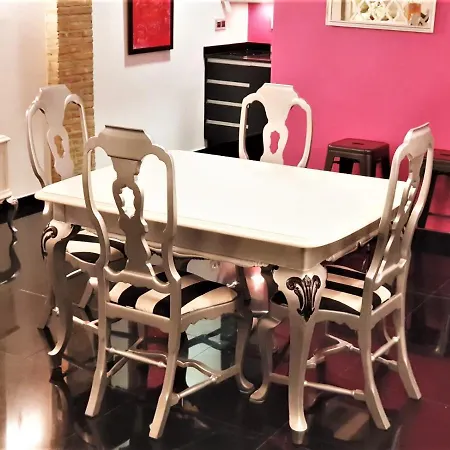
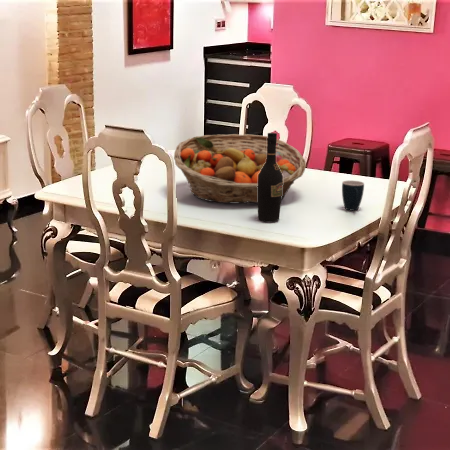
+ mug (353, 197)
+ wine bottle (270, 177)
+ fruit basket (239, 168)
